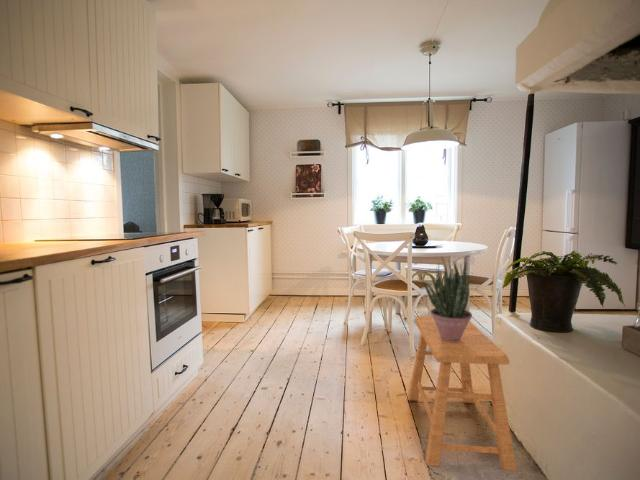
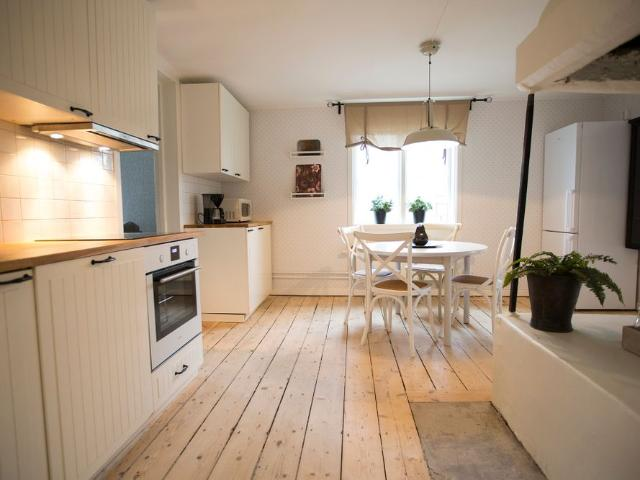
- stool (449, 378)
- potted plant (447, 298)
